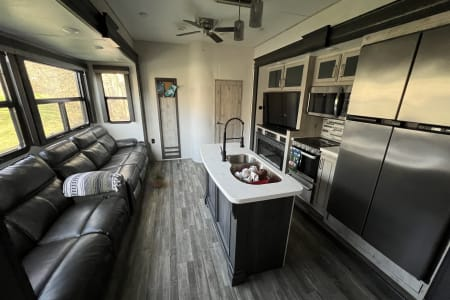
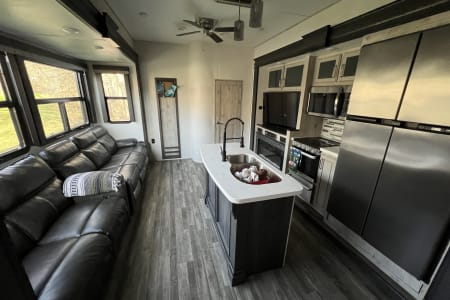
- potted plant (158, 175)
